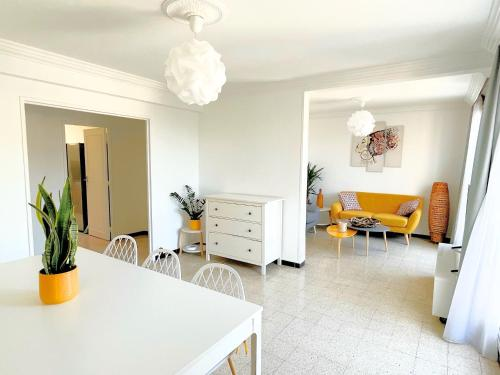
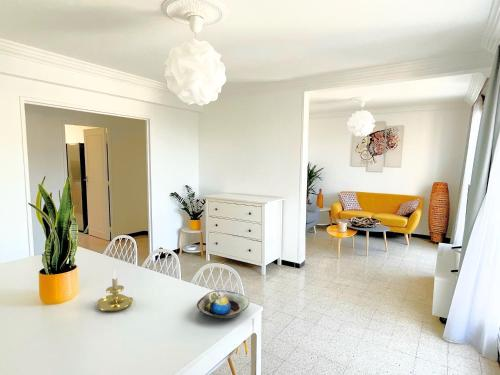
+ decorative bowl (216, 302)
+ candle holder (117, 287)
